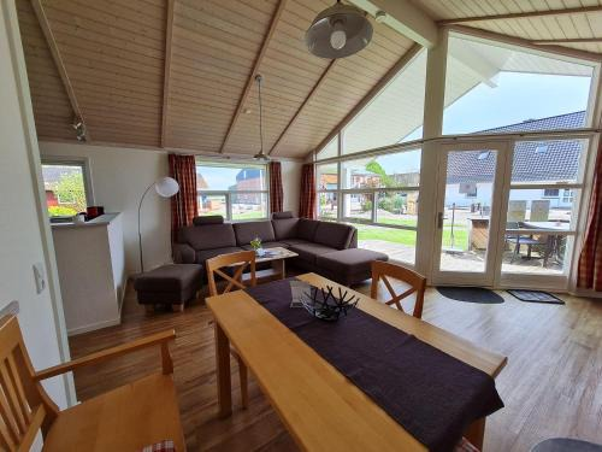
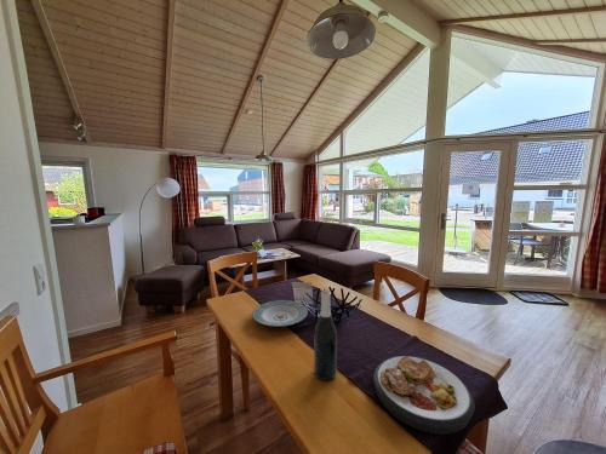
+ plate (280, 315)
+ plate (419, 385)
+ wine bottle (325, 333)
